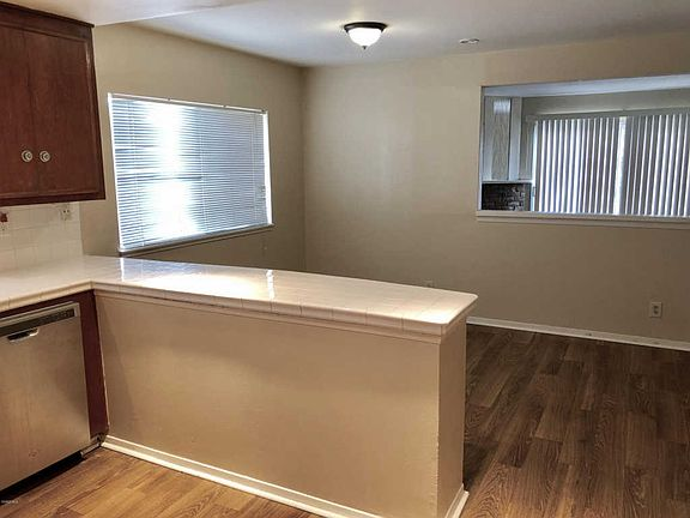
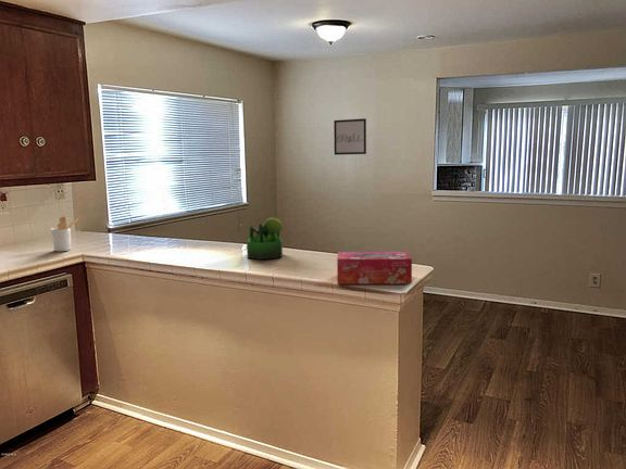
+ wall art (350, 137)
+ plant (264, 237)
+ tissue box (373, 267)
+ utensil holder (66, 233)
